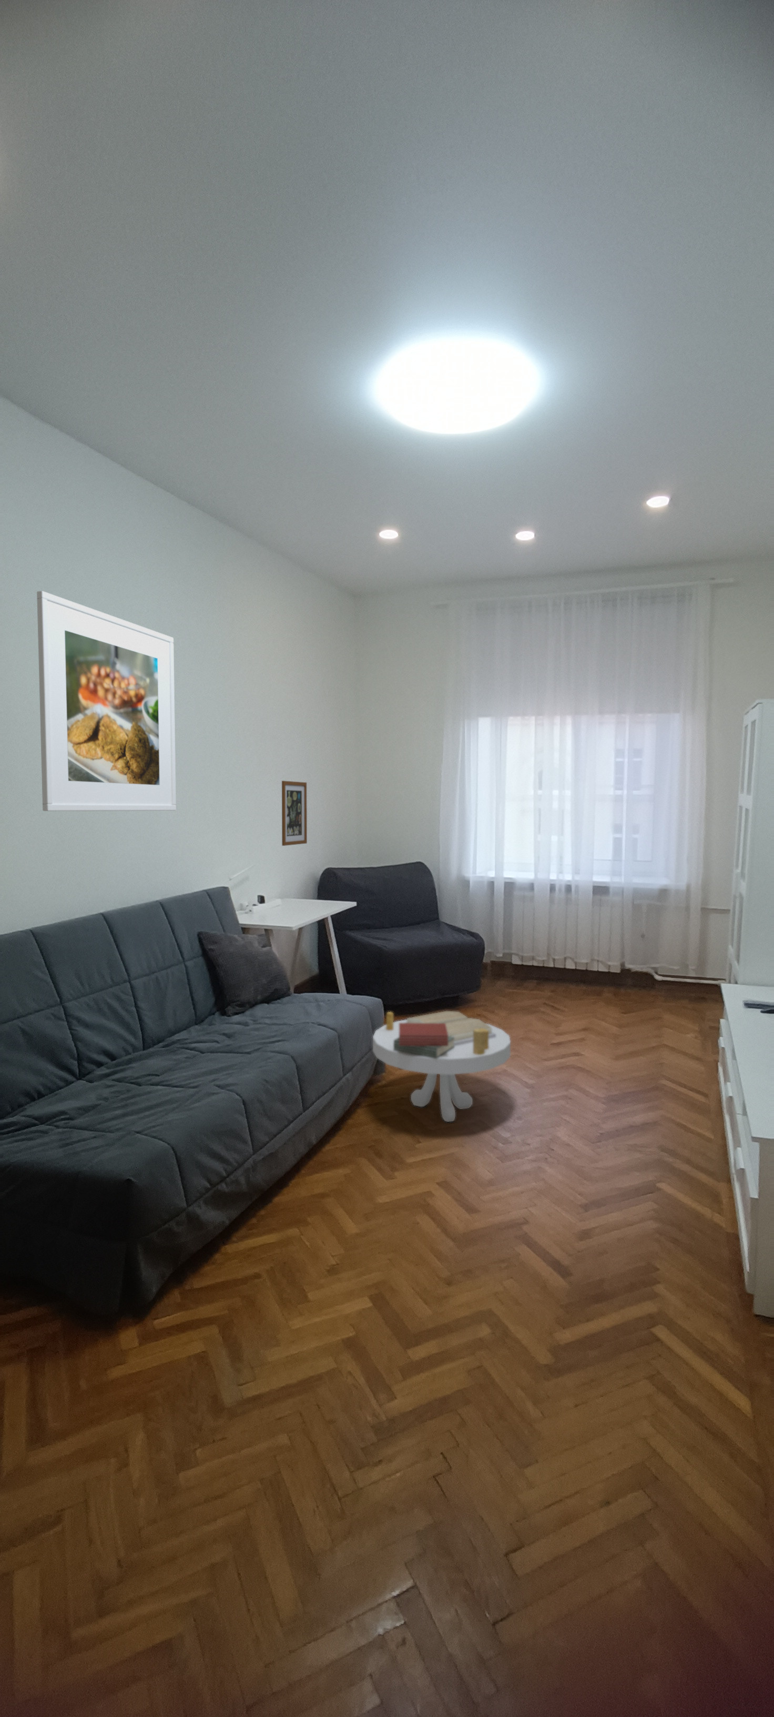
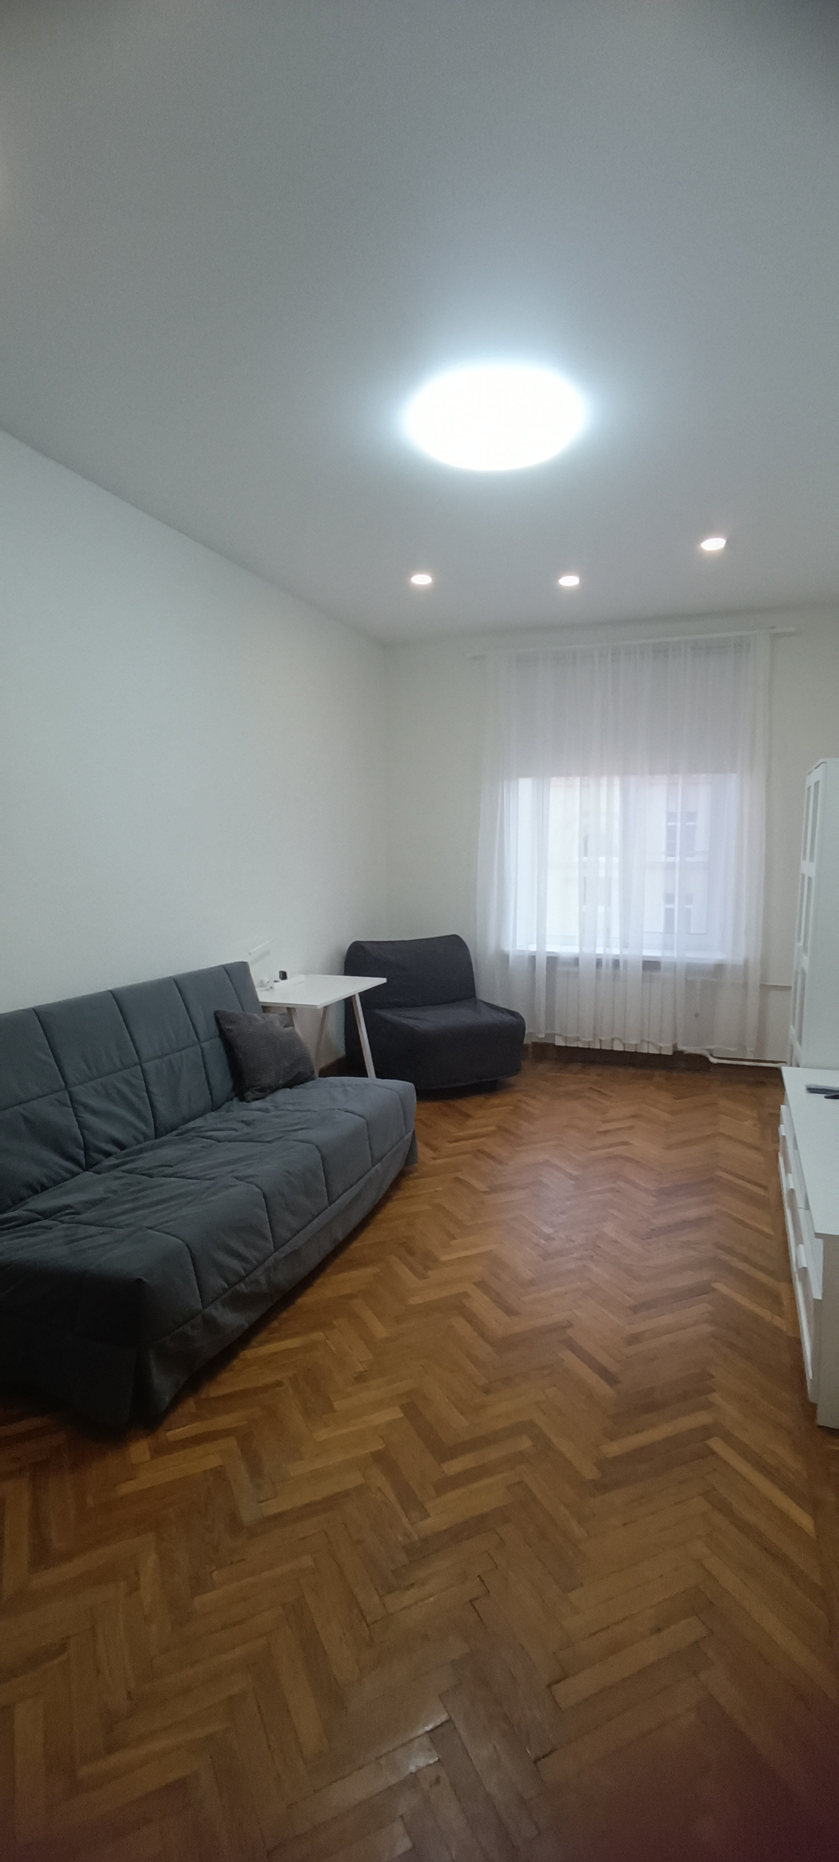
- wall art (294, 813)
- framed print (115, 714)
- side table (440, 1062)
